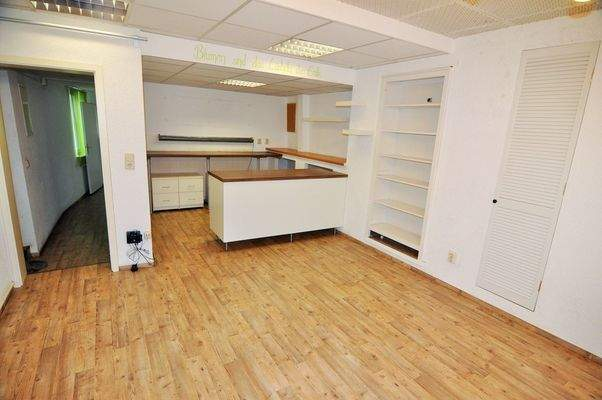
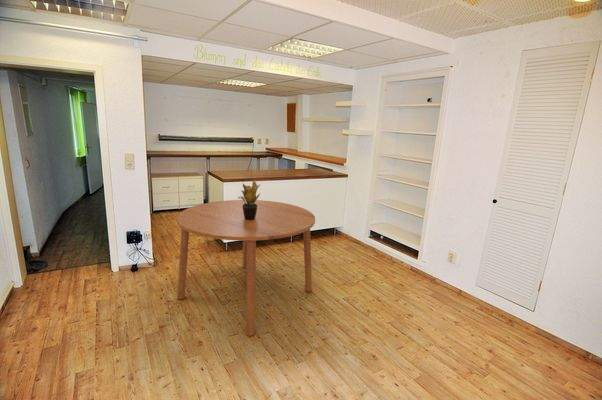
+ dining table (248, 255)
+ potted plant (249, 198)
